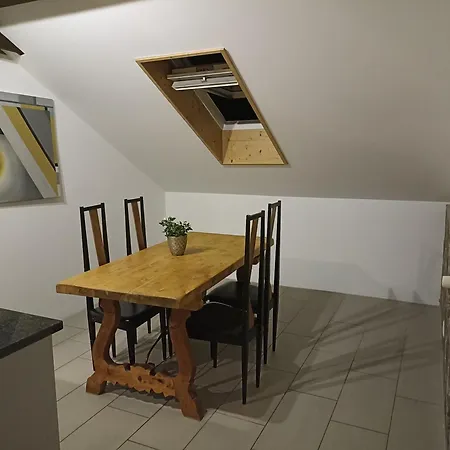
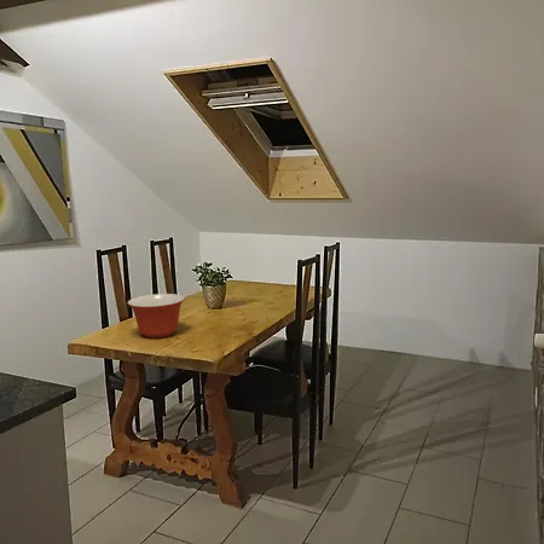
+ mixing bowl (157, 317)
